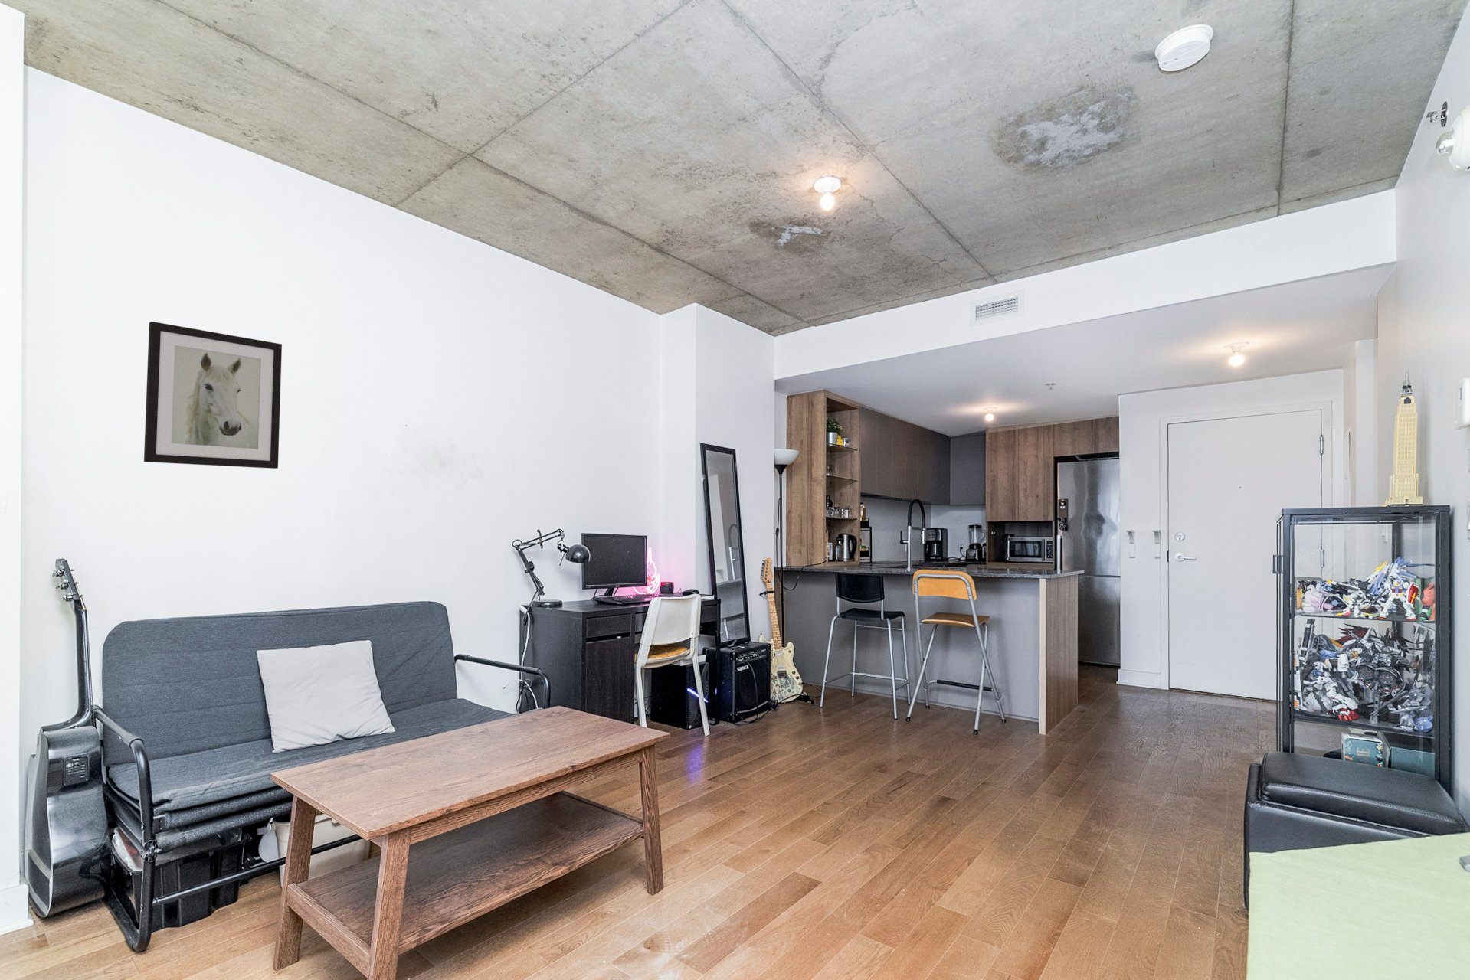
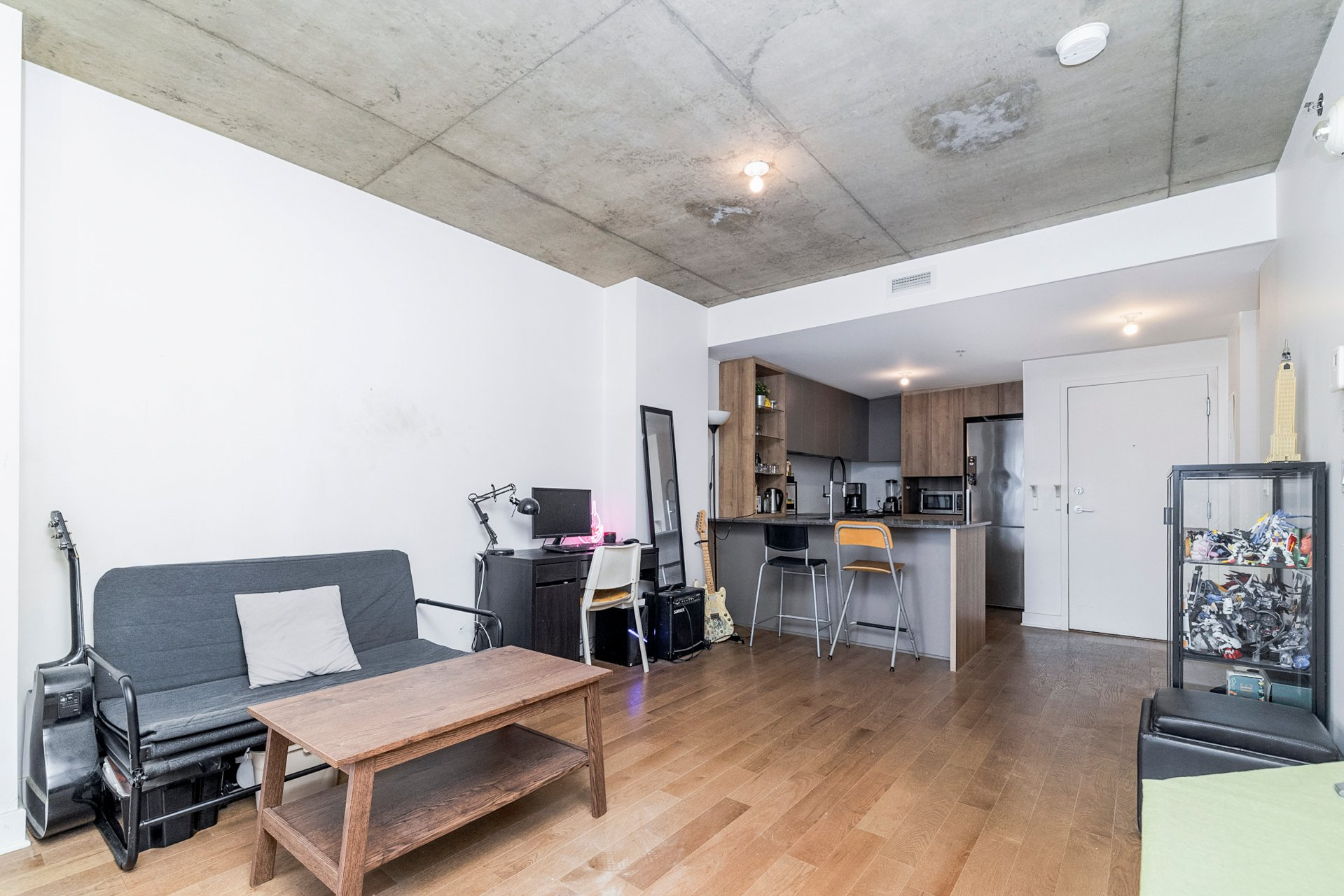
- wall art (217, 399)
